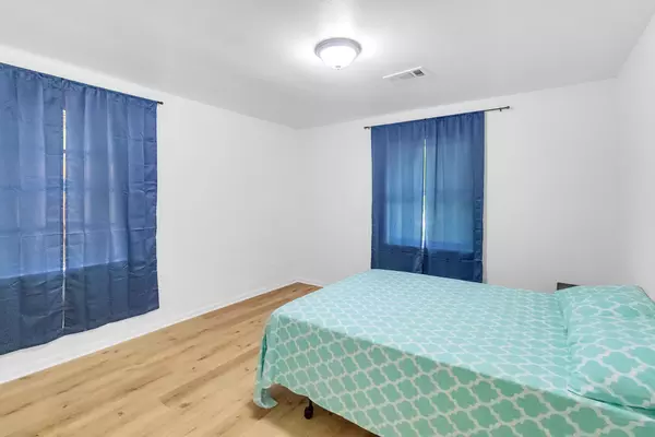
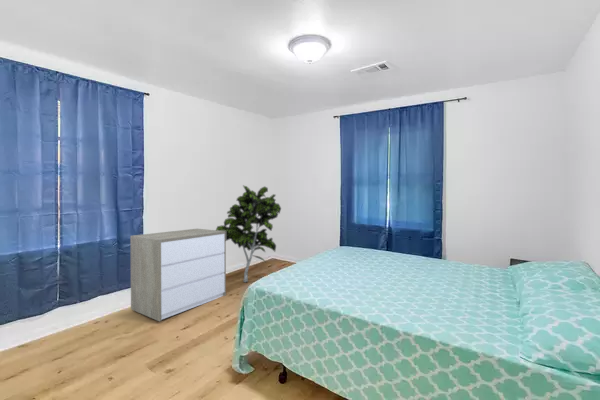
+ dresser (181, 267)
+ indoor plant (247, 232)
